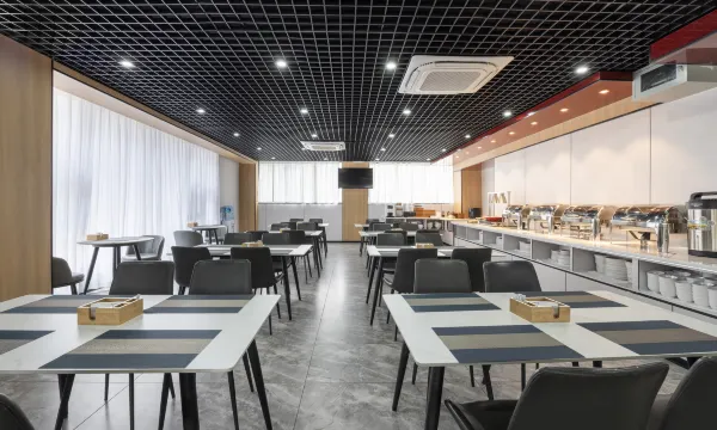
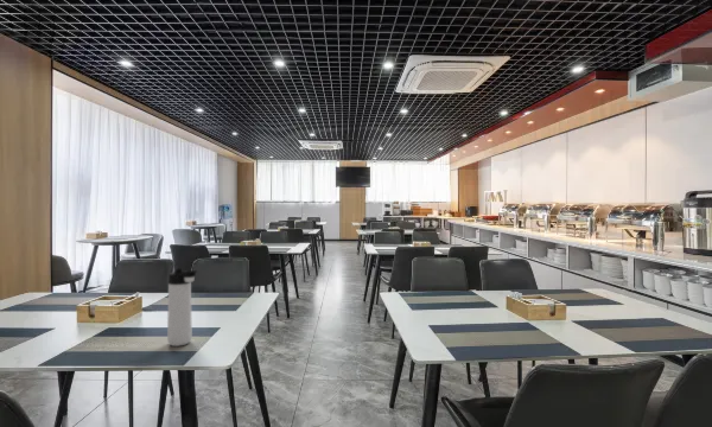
+ thermos bottle (183, 306)
